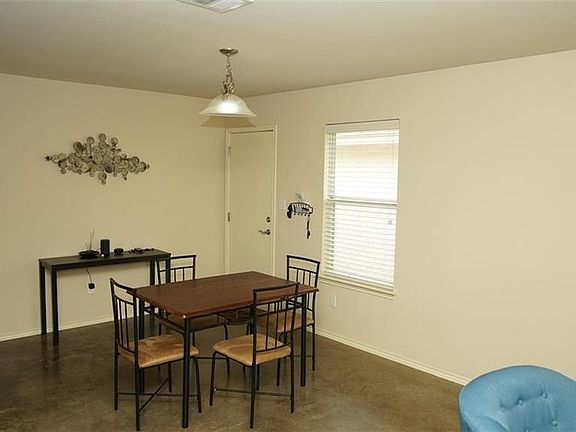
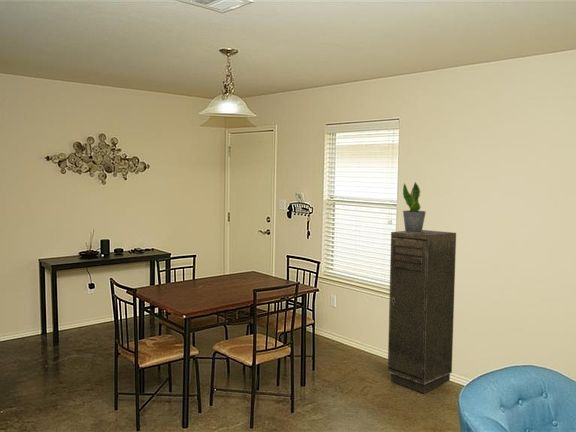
+ storage cabinet (421, 307)
+ potted plant (414, 206)
